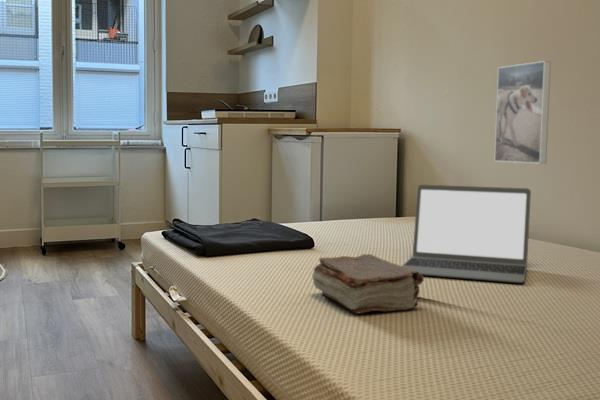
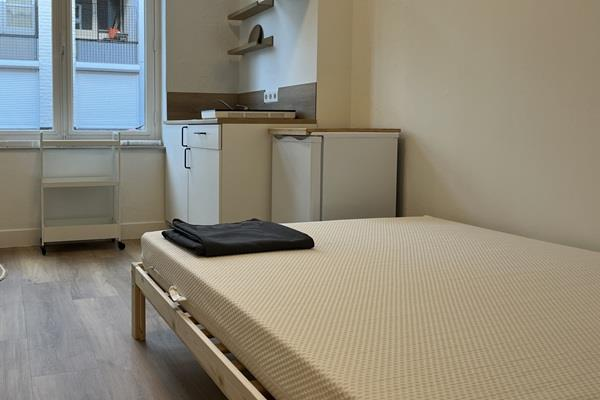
- book (363, 281)
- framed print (521, 113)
- laptop (465, 229)
